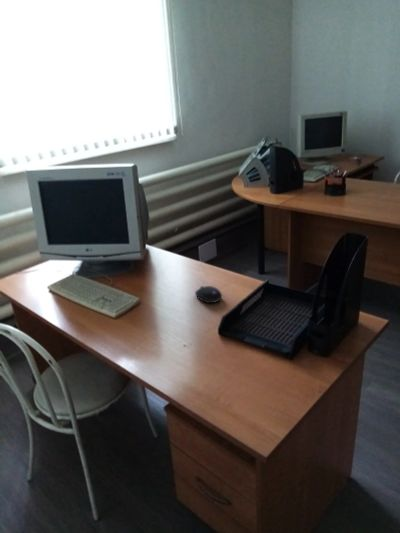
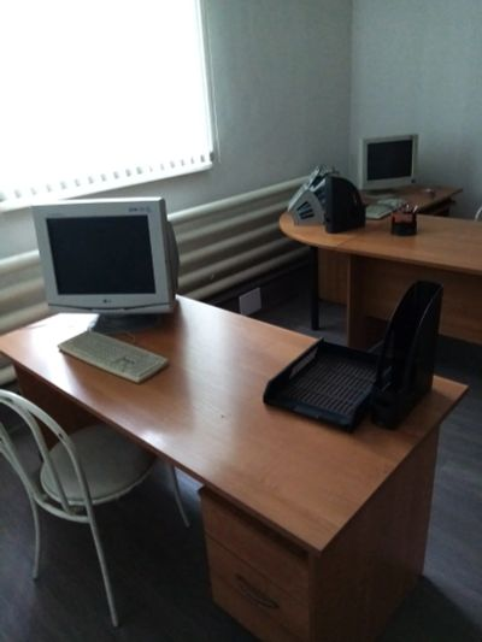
- computer mouse (208, 292)
